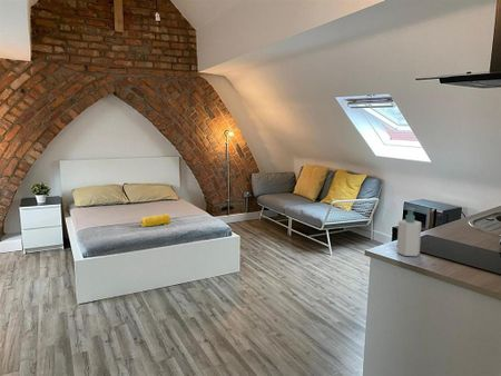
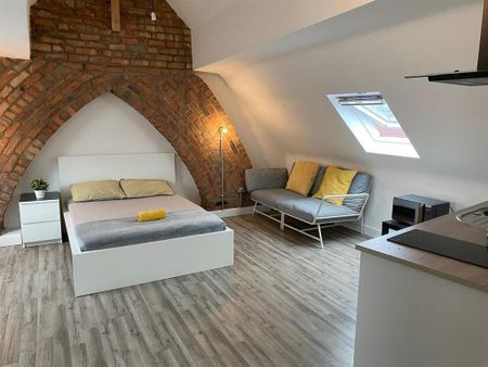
- soap bottle (409, 230)
